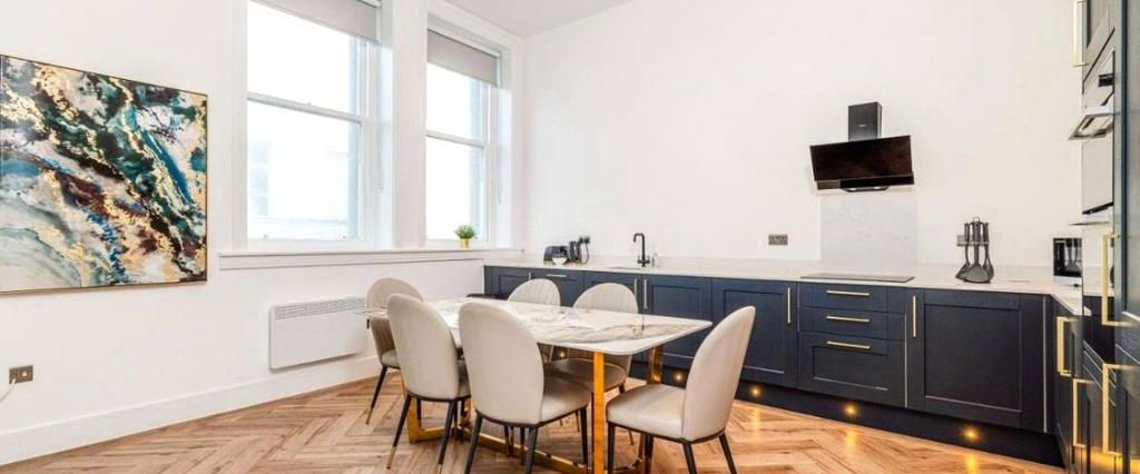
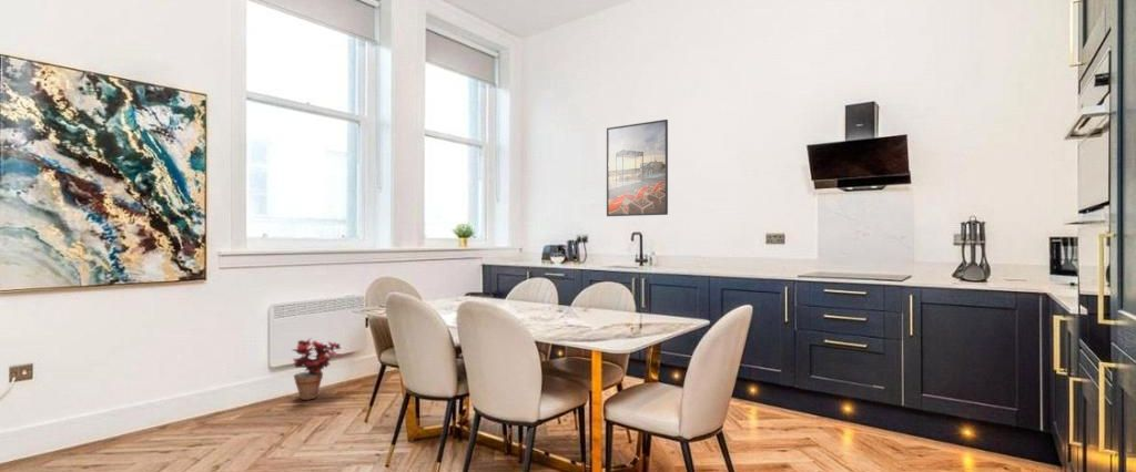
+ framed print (636, 170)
+ potted plant (313, 368)
